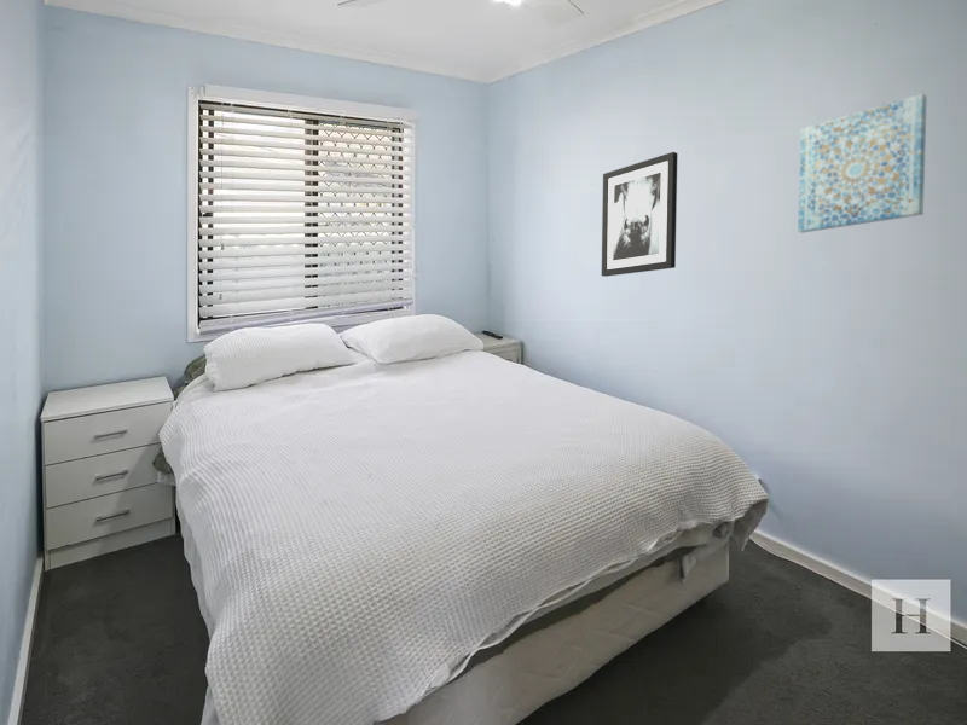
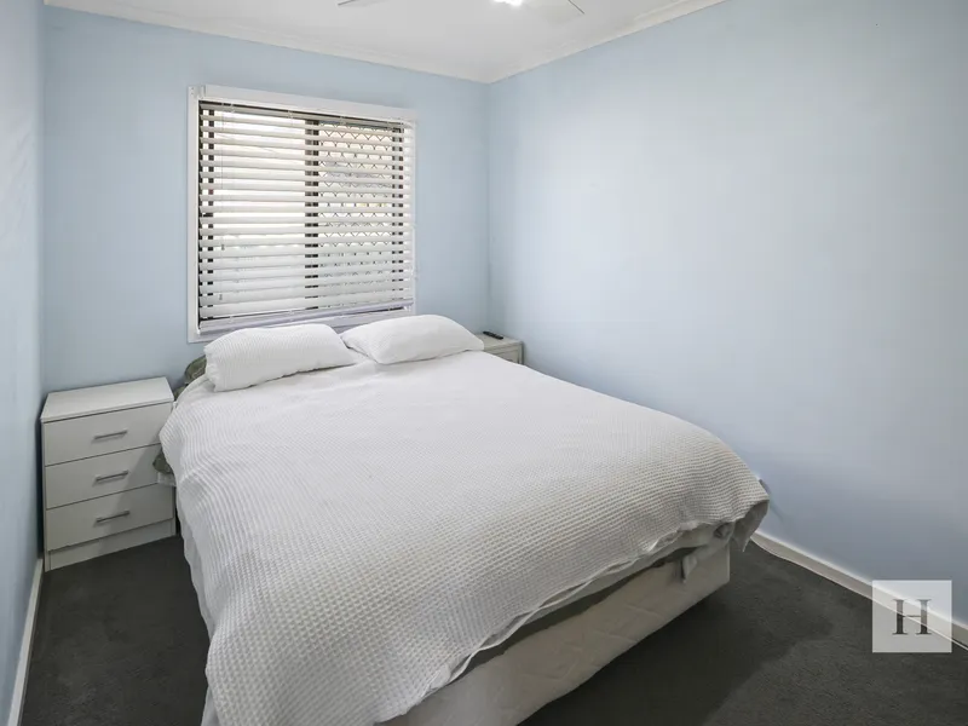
- wall art (637, 218)
- wall art (857, 168)
